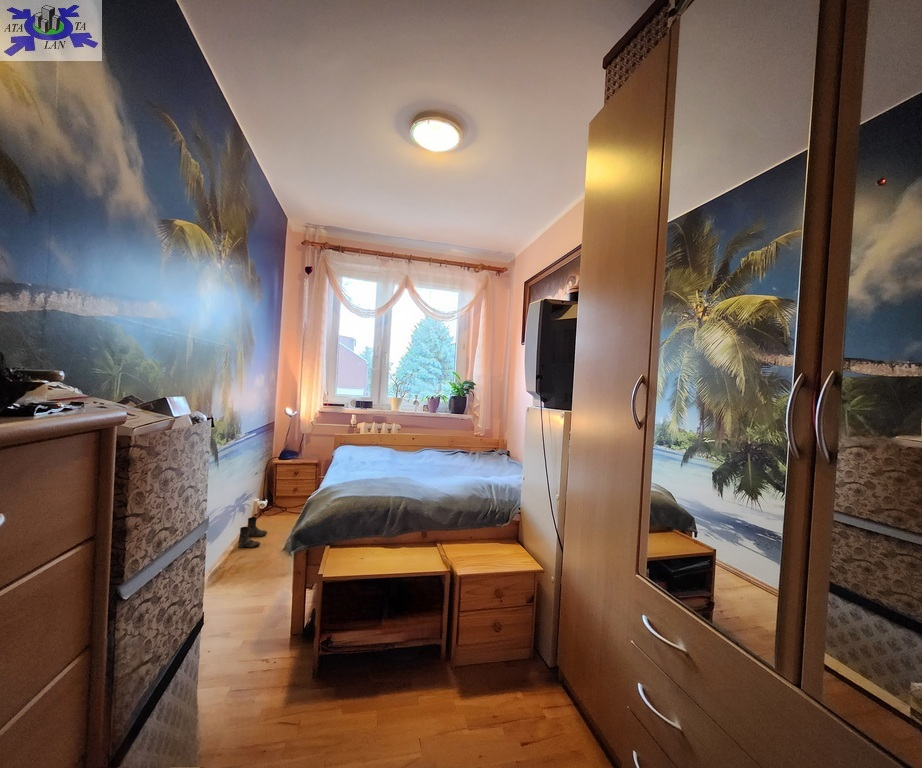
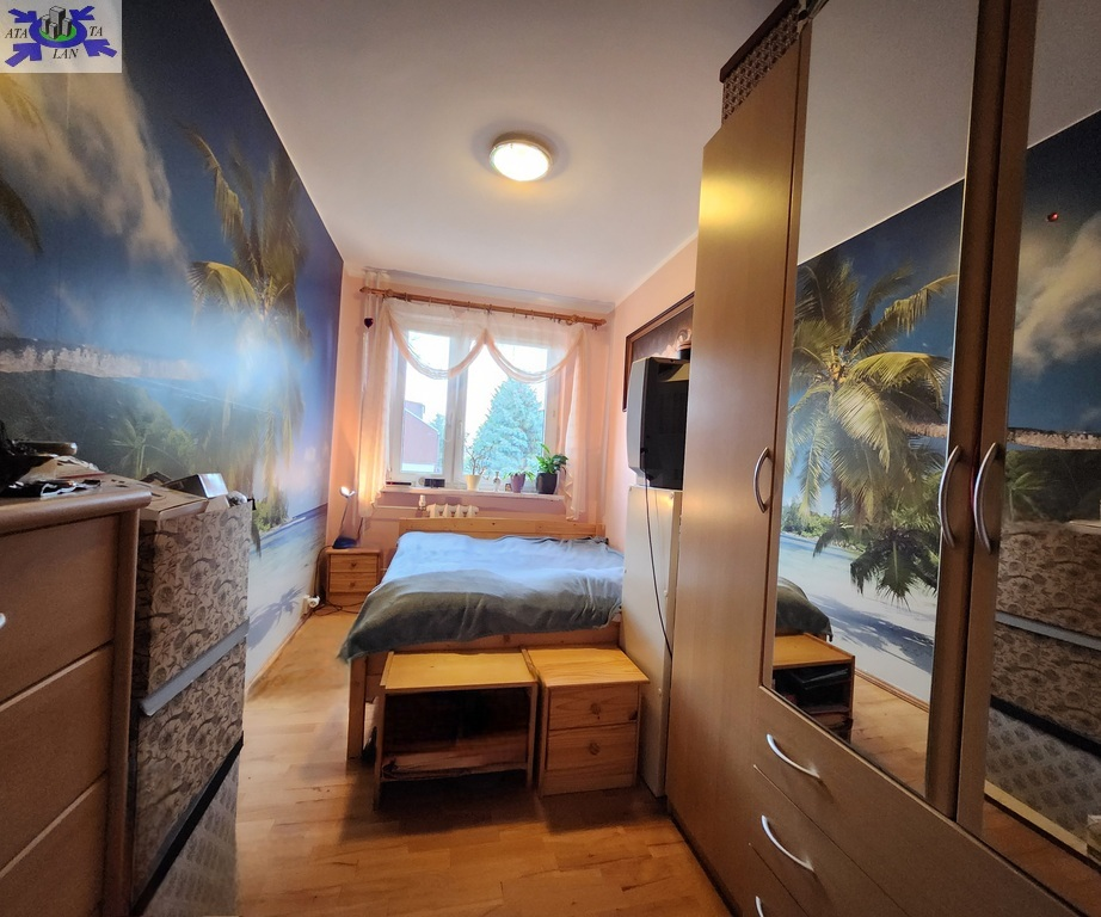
- boots (253, 531)
